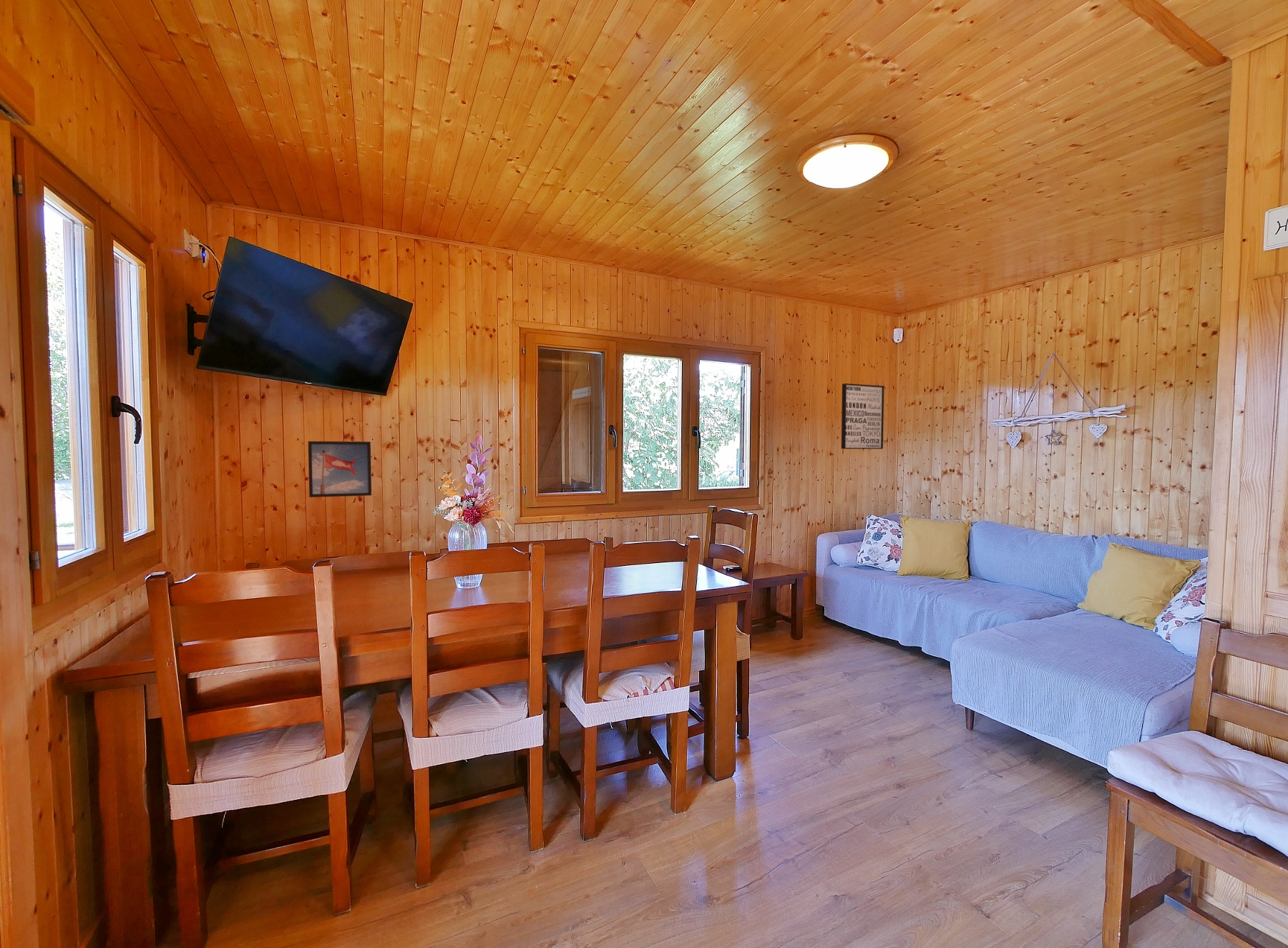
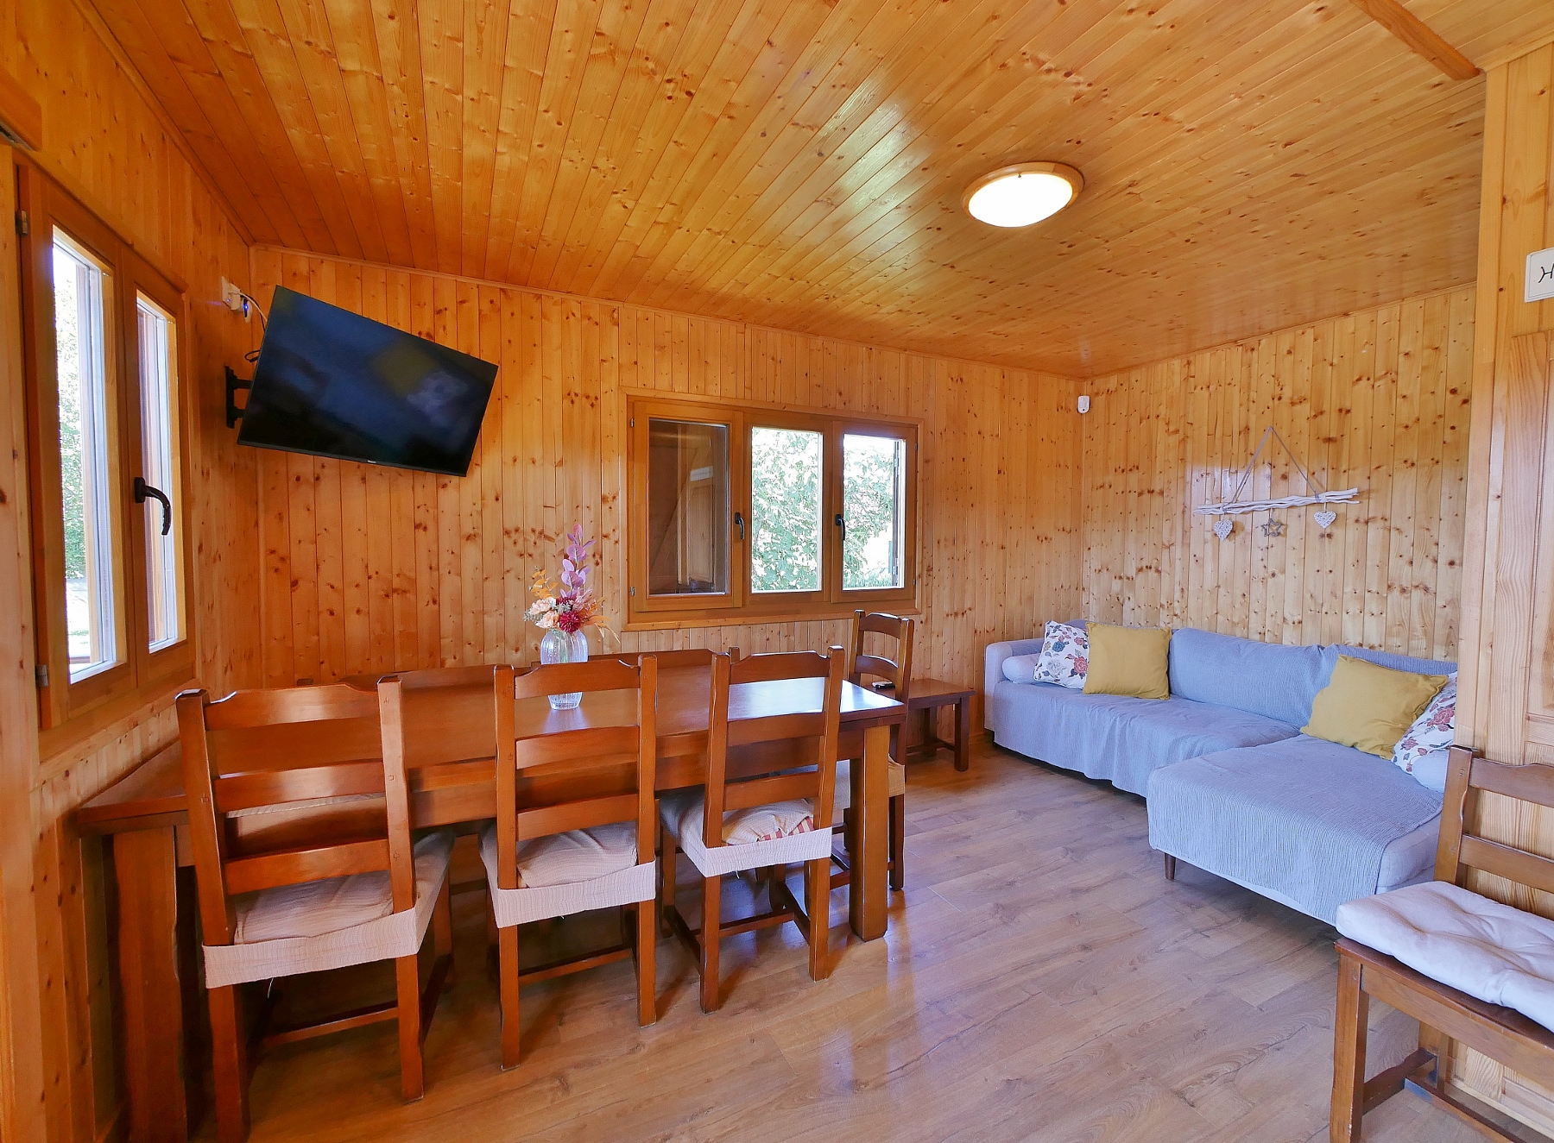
- wall art (862, 416)
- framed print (340, 469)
